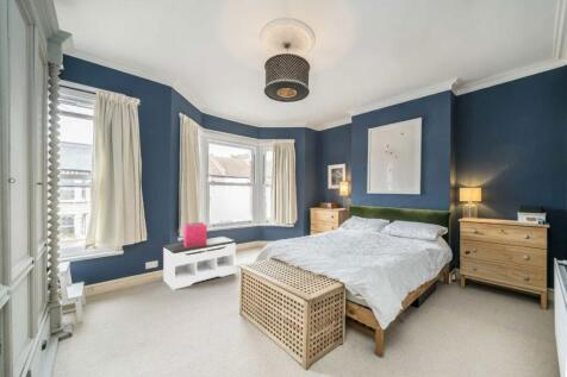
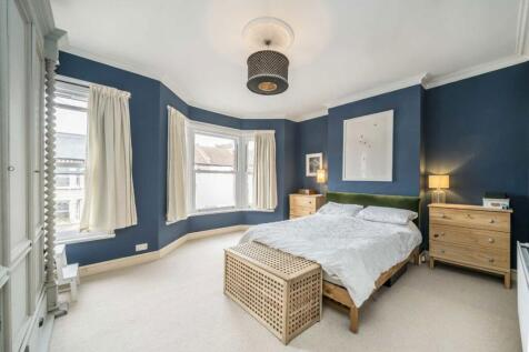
- storage bin (194, 233)
- bench (200, 259)
